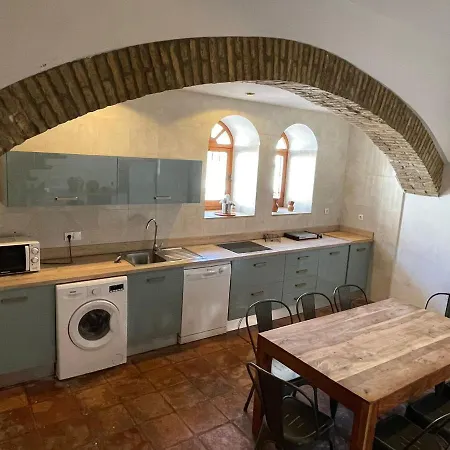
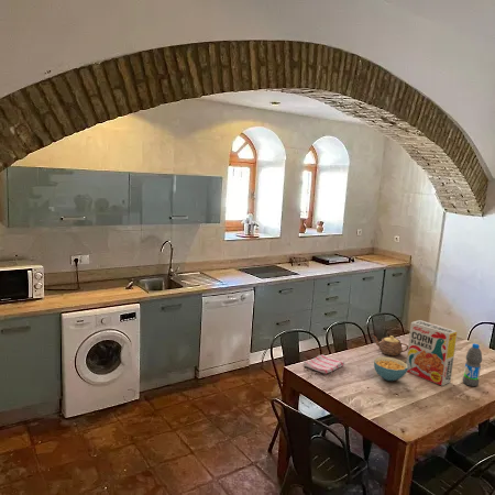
+ dish towel (323, 363)
+ cereal bowl (389, 371)
+ cereal box (430, 351)
+ teapot (389, 344)
+ water bottle (473, 364)
